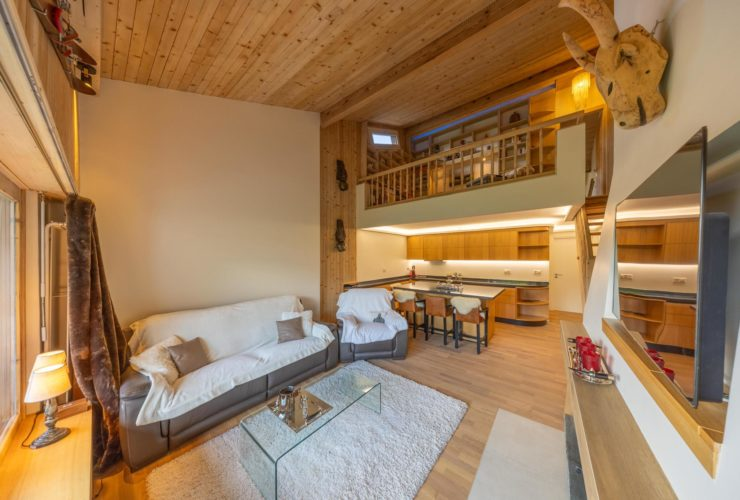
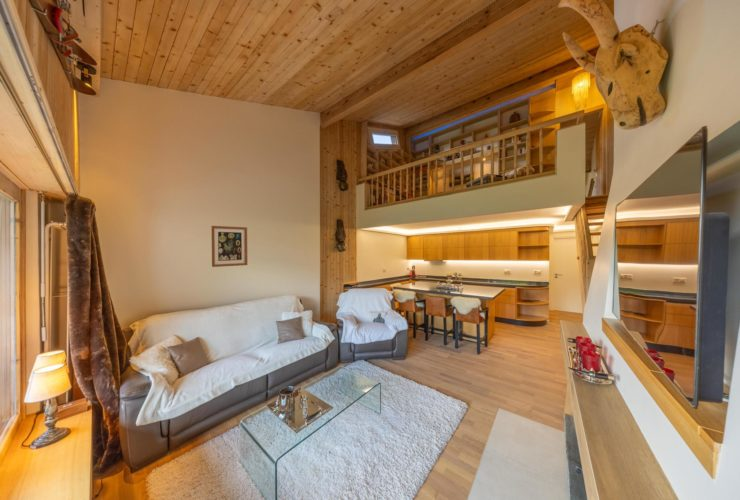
+ wall art (230, 246)
